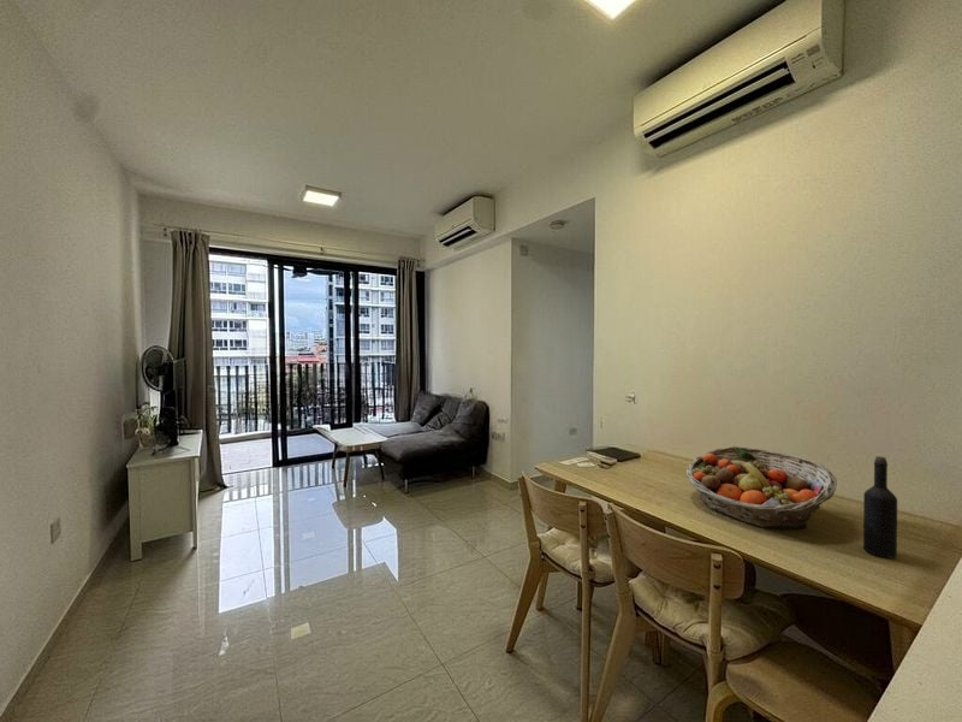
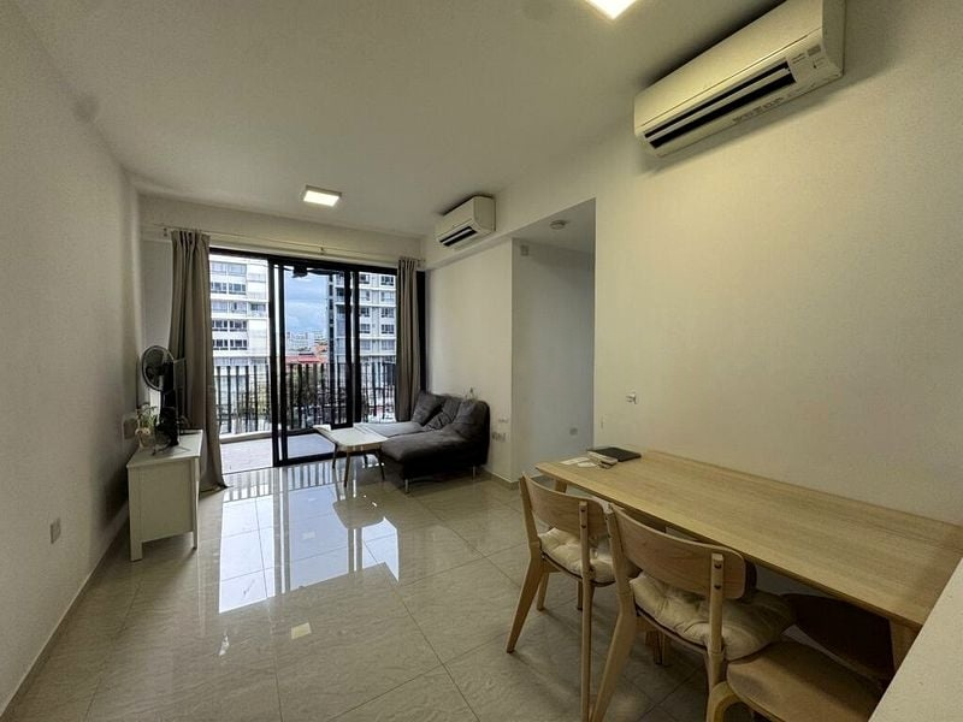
- wine bottle (879, 504)
- fruit basket (753, 484)
